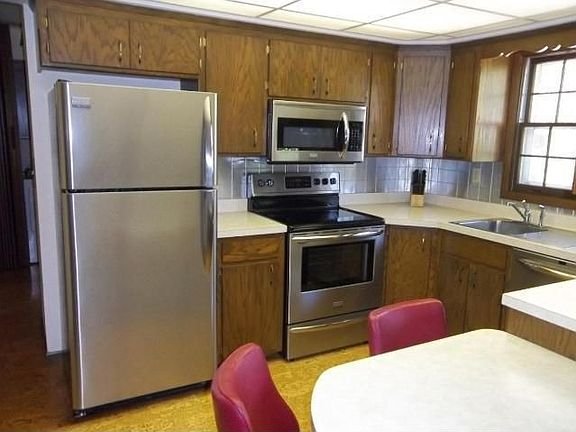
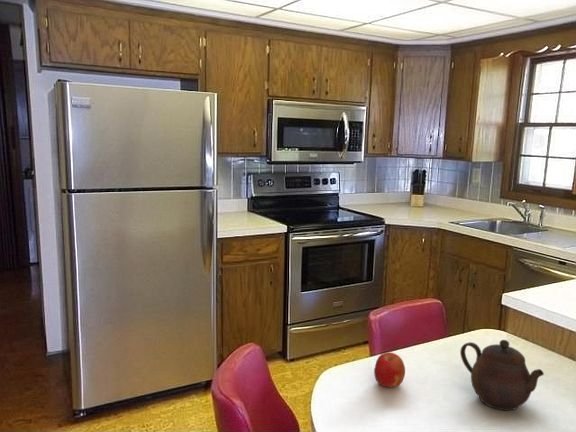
+ fruit (389, 369)
+ teapot (498, 369)
